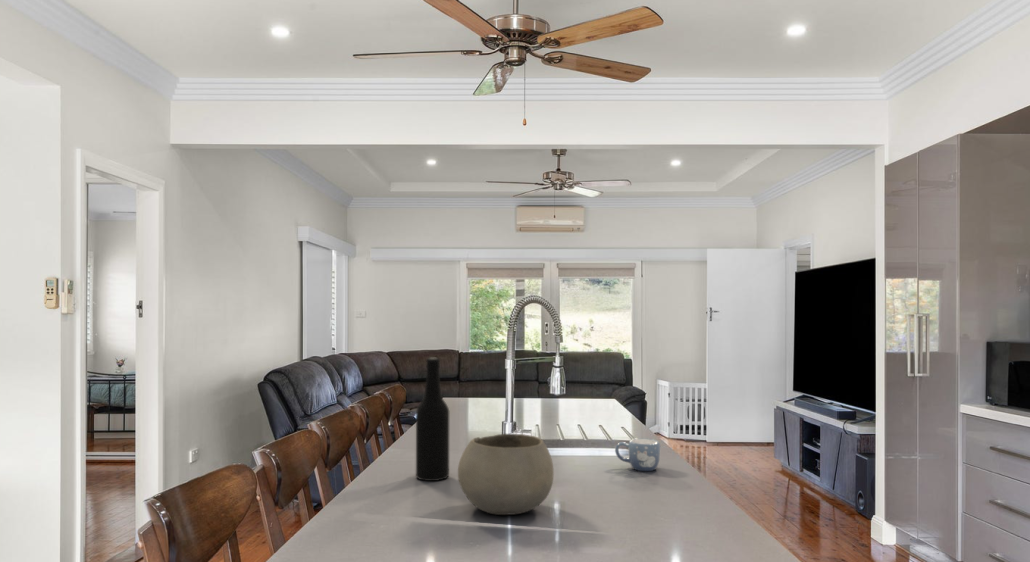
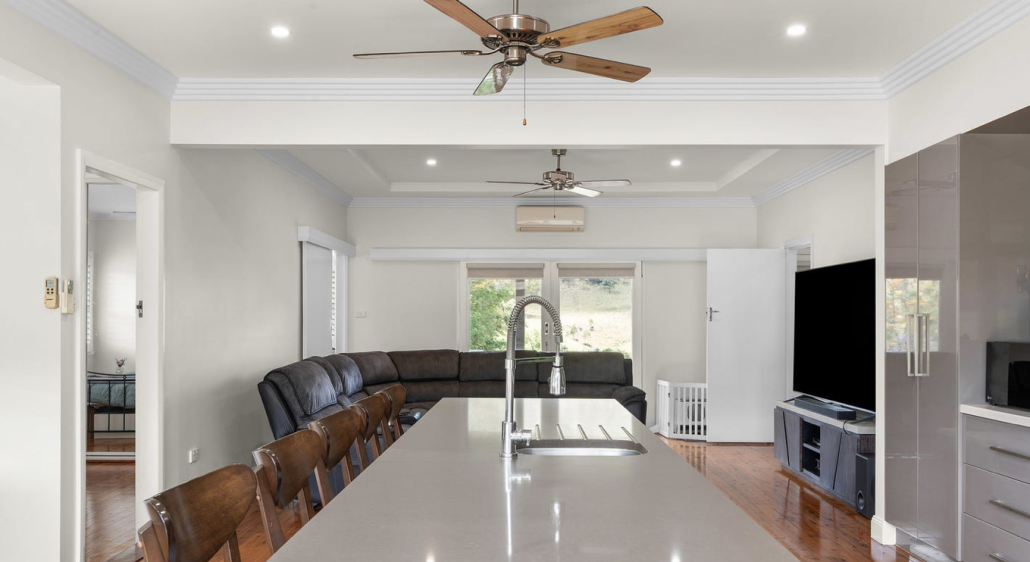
- mug (637, 454)
- bowl (505, 474)
- bottle (432, 418)
